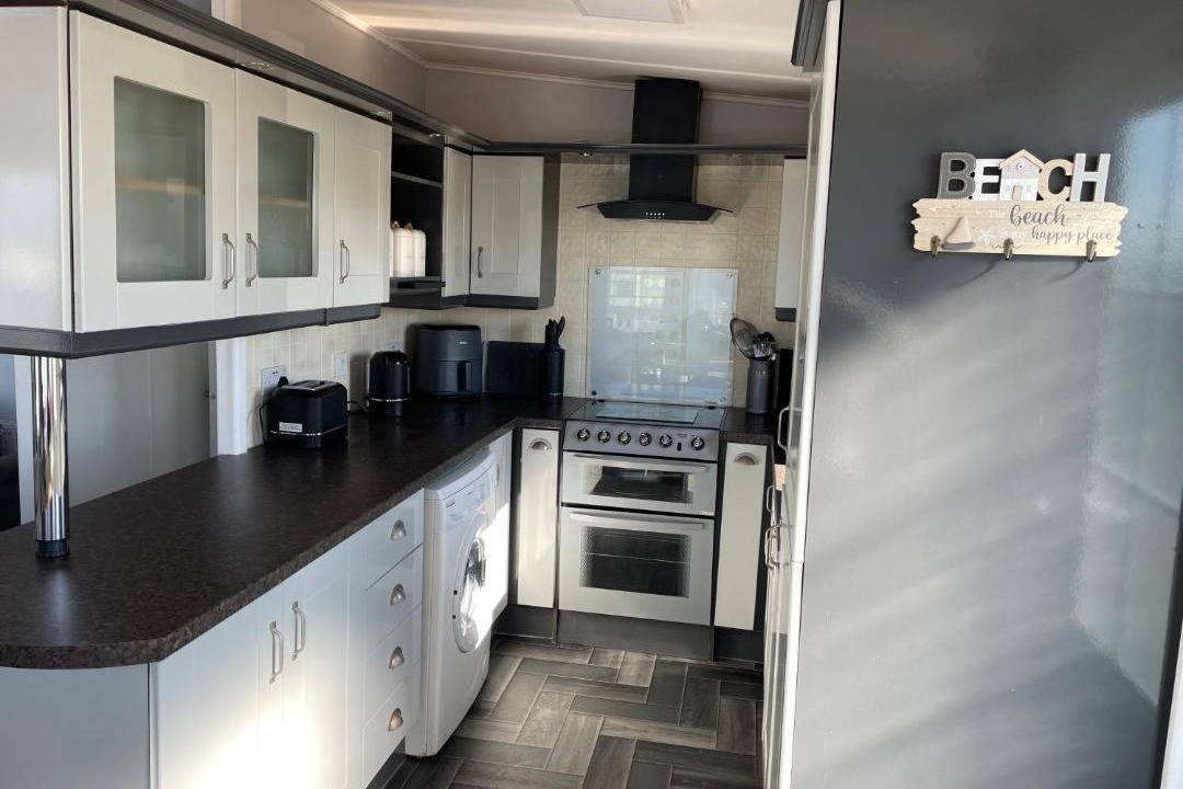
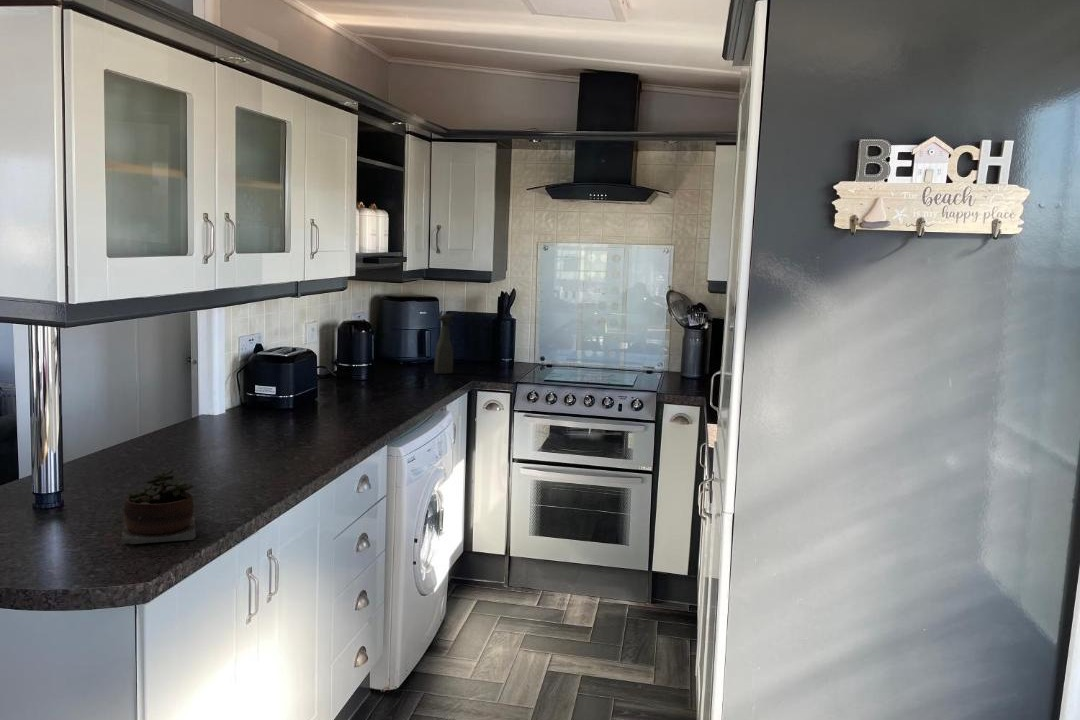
+ succulent plant (159, 503)
+ spray bottle (444, 343)
